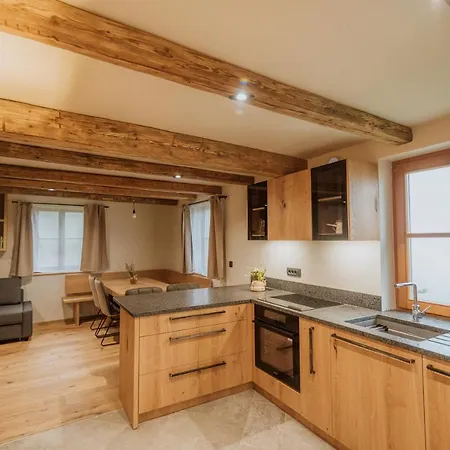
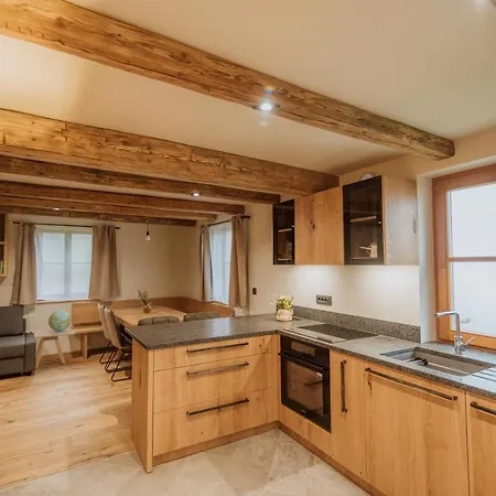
+ side table (43, 344)
+ decorative globe (60, 320)
